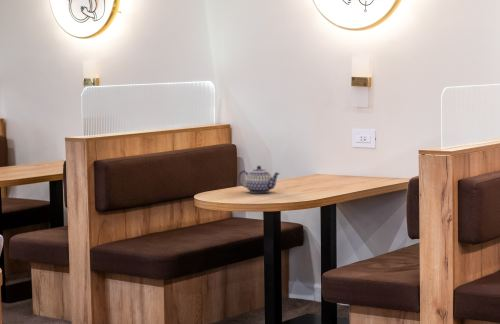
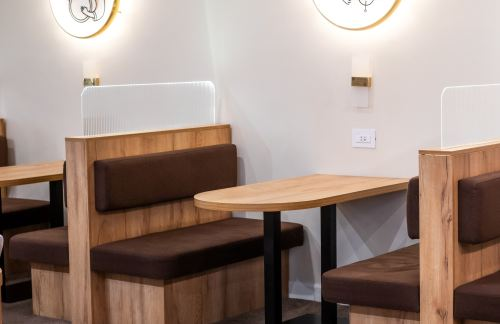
- teapot (259, 178)
